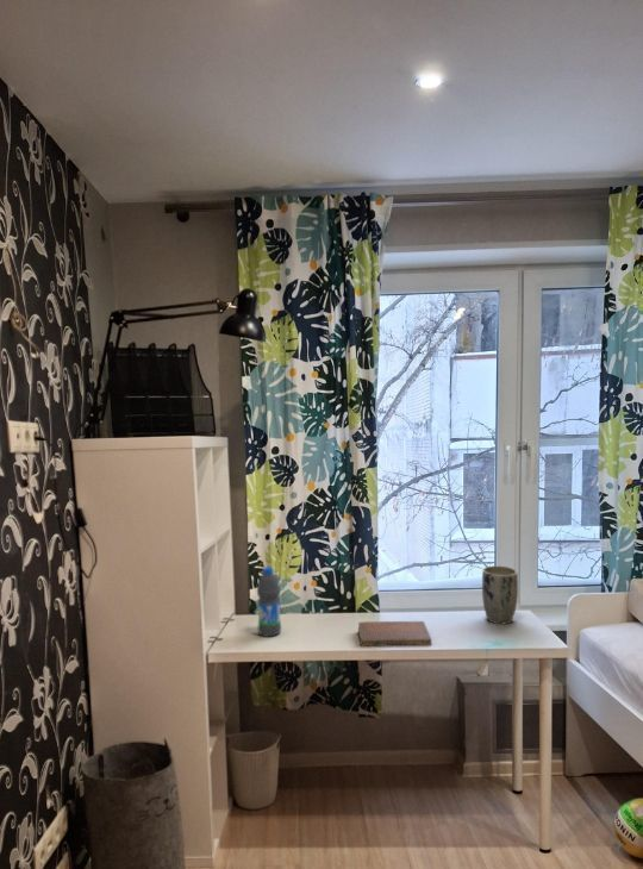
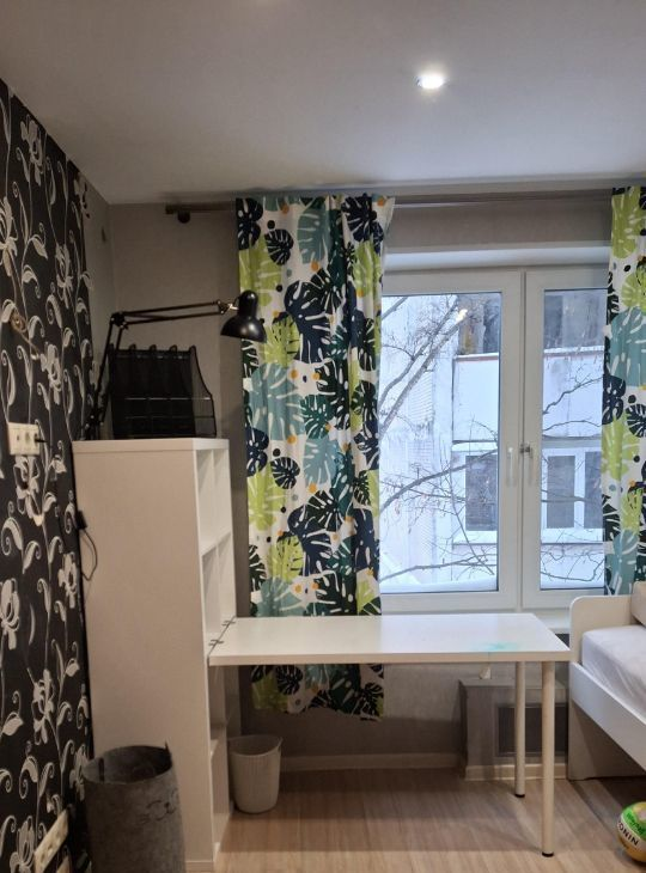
- notebook (393, 633)
- water bottle (268, 600)
- plant pot (499, 594)
